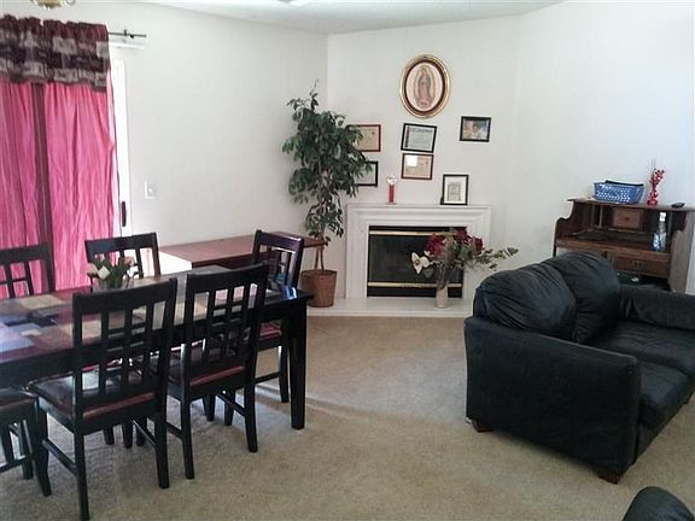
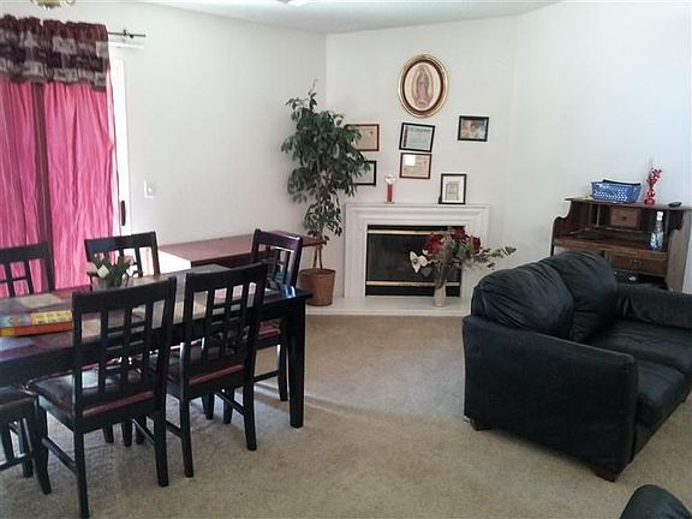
+ game compilation box (40, 322)
